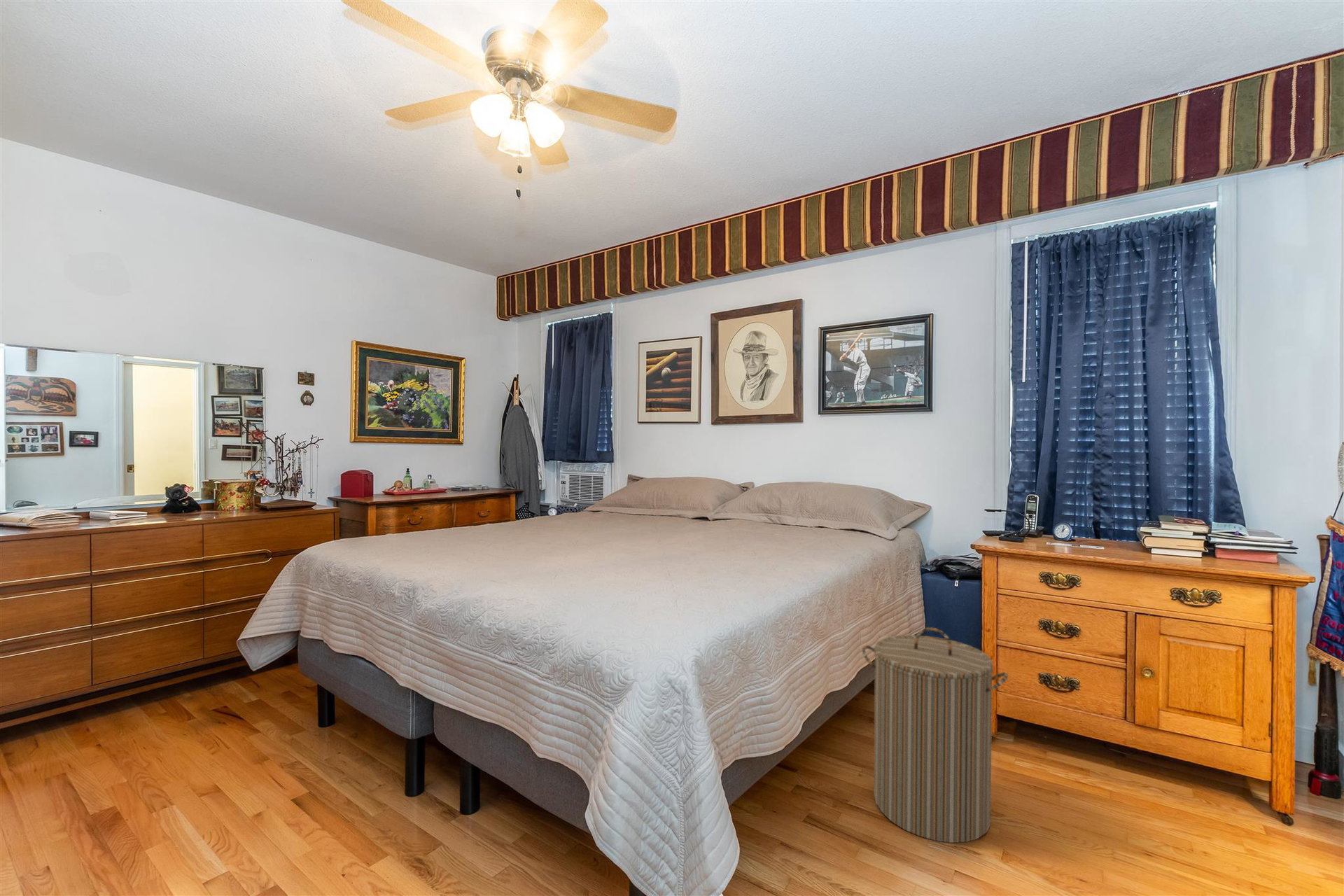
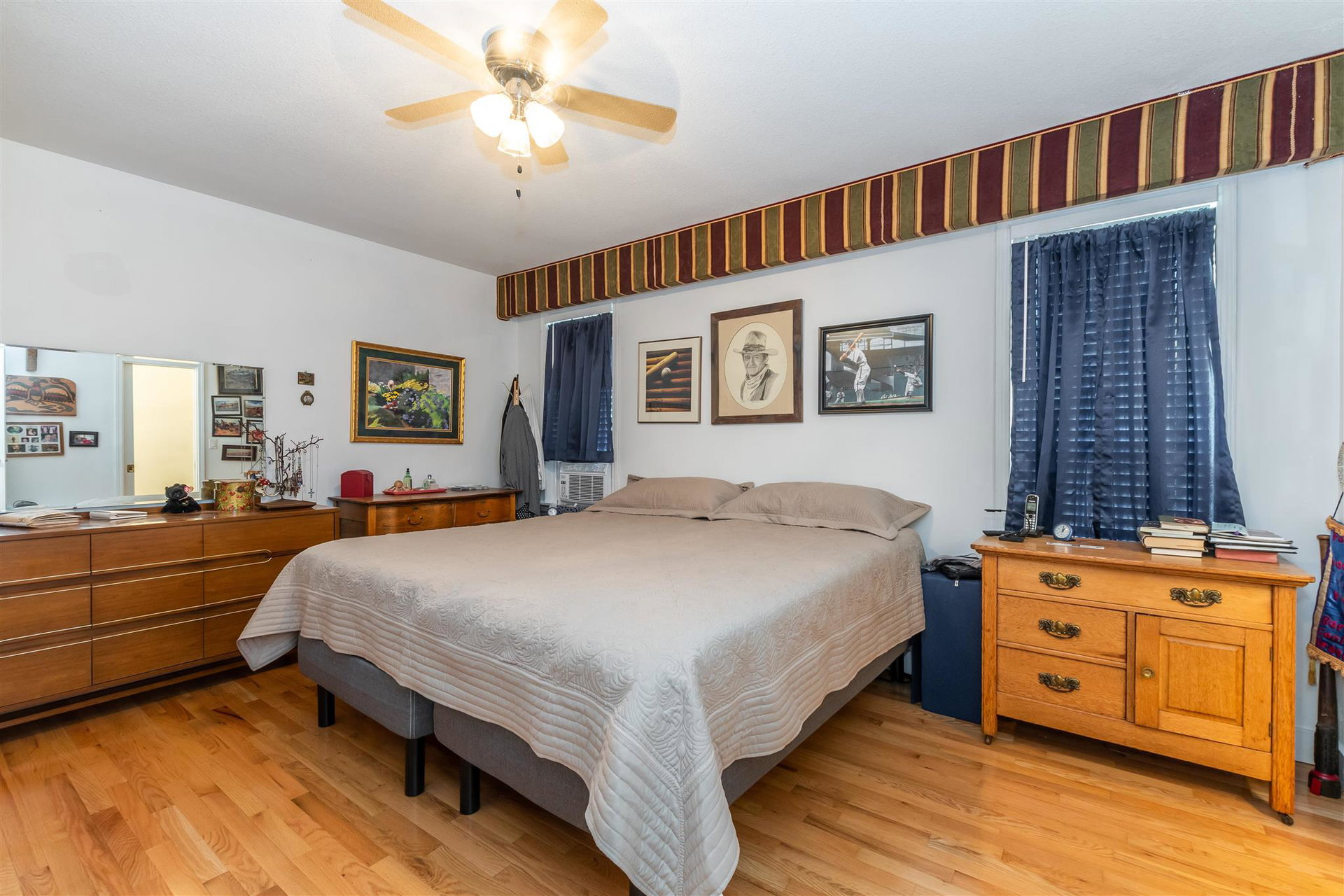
- laundry hamper (930, 718)
